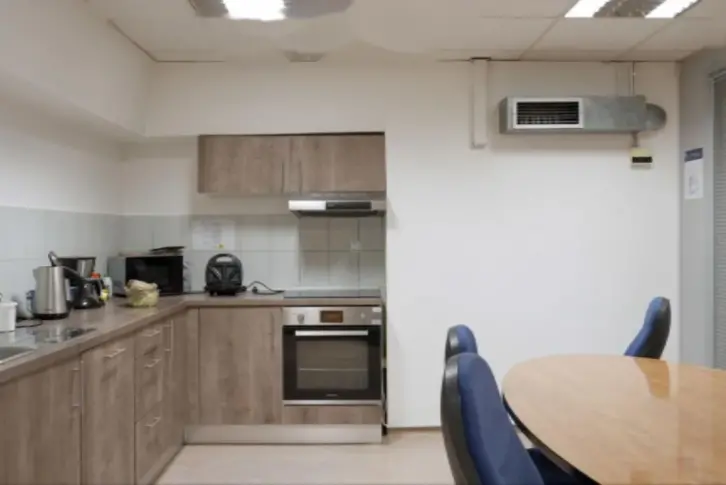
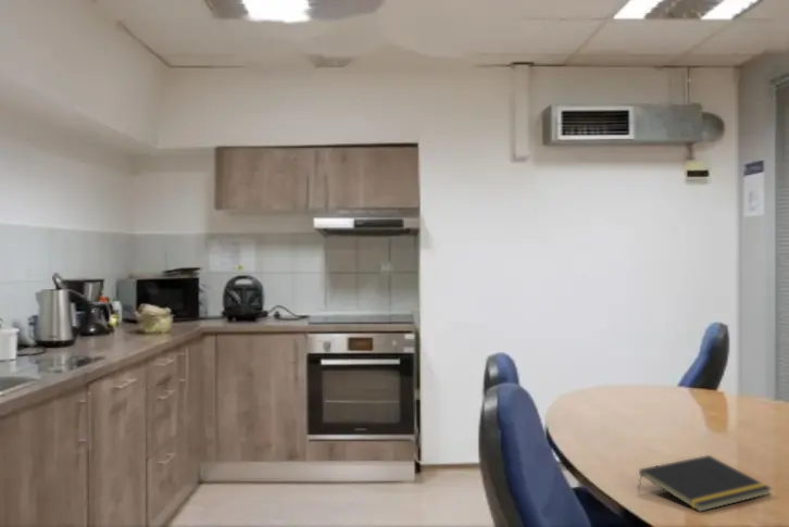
+ notepad (704, 480)
